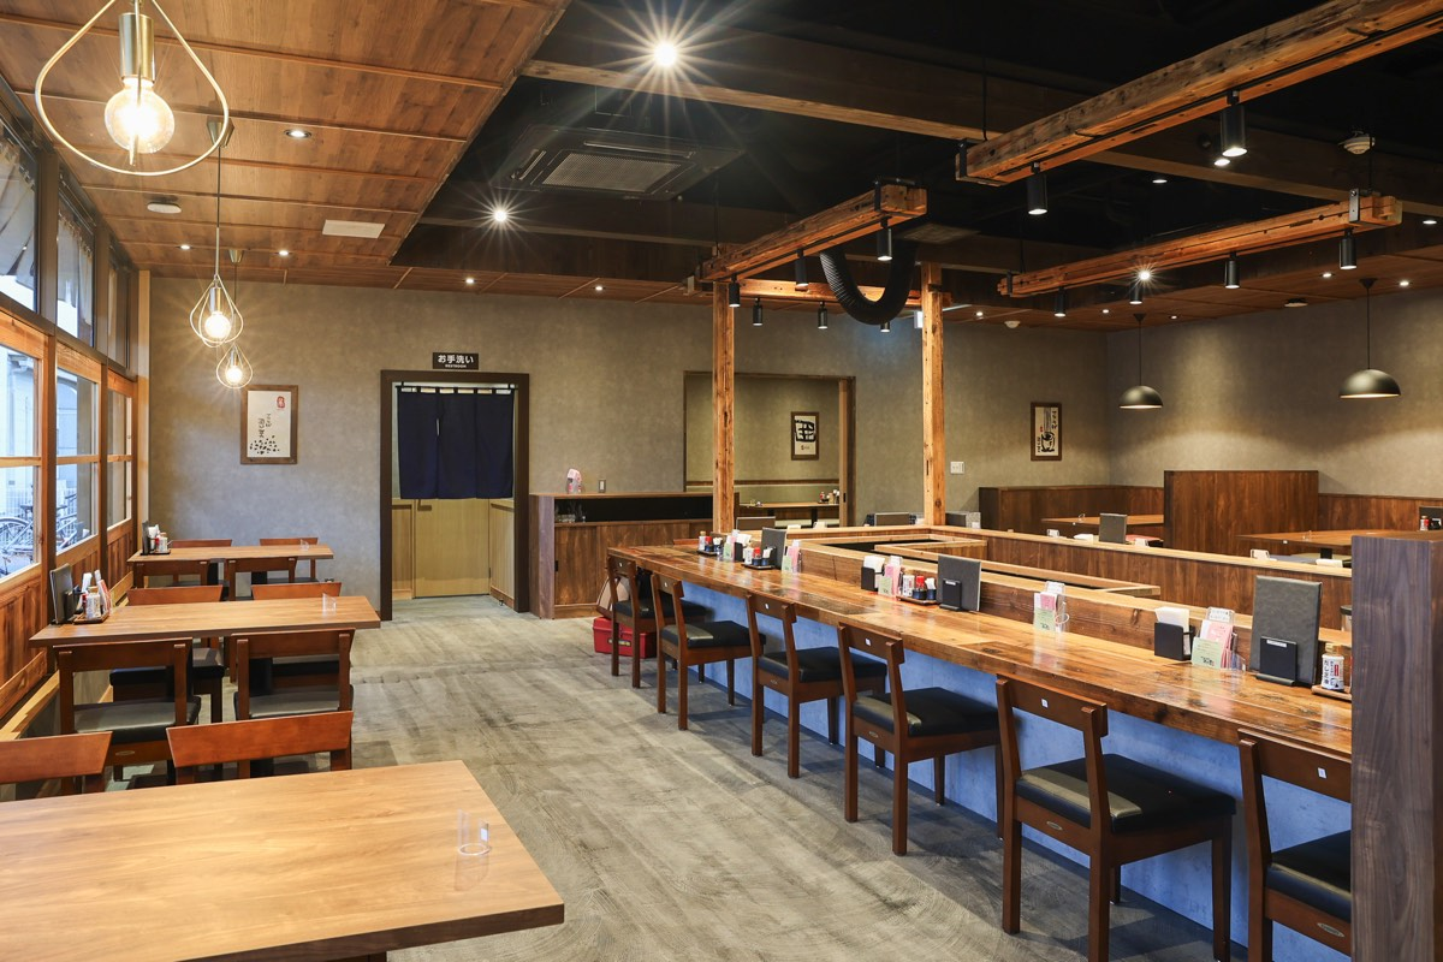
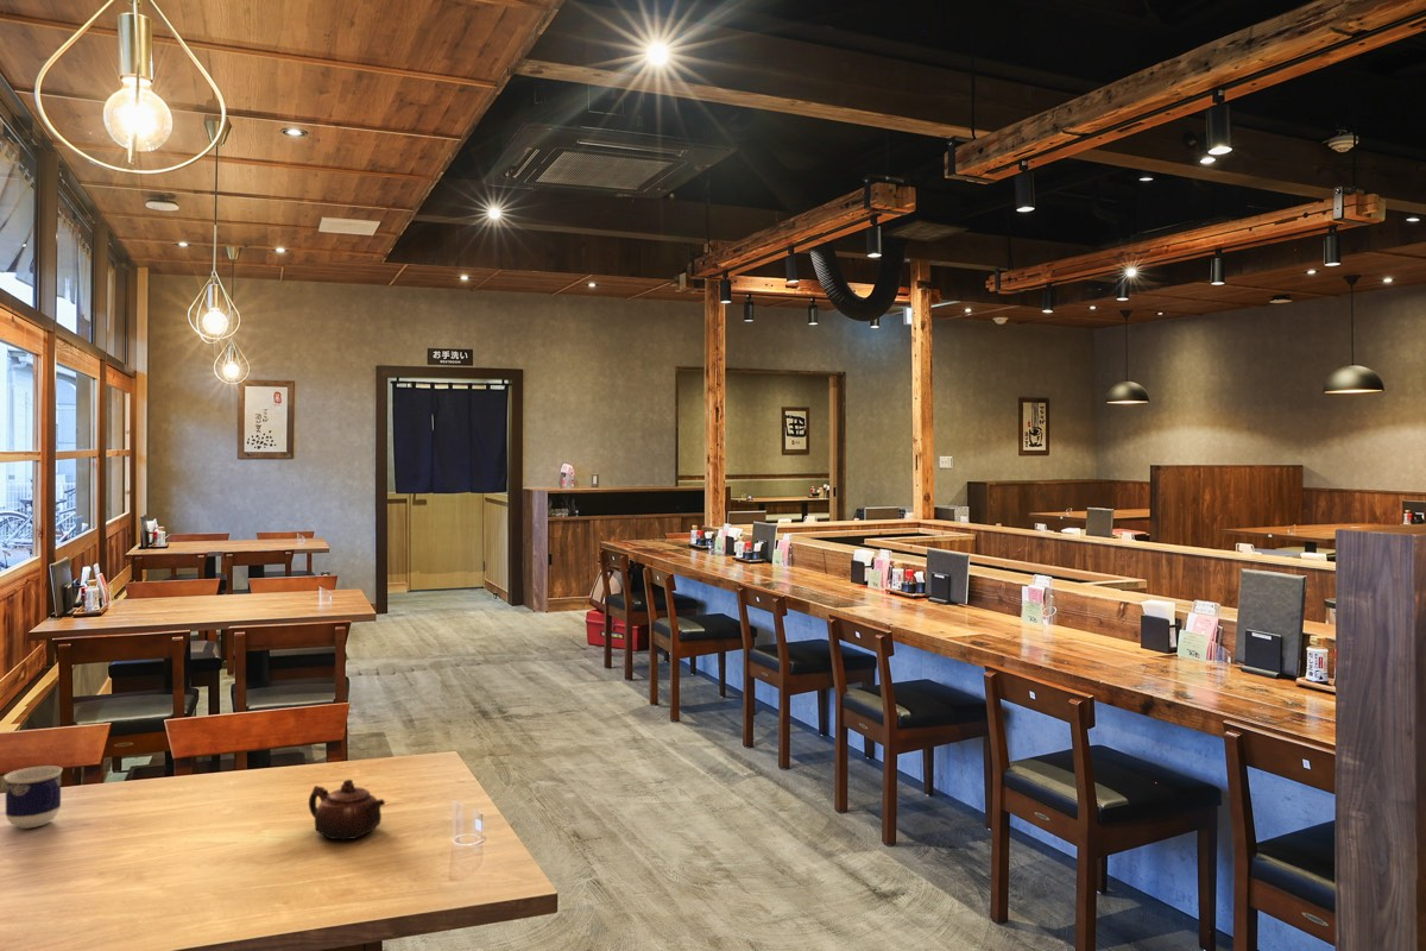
+ teapot (346, 805)
+ cup (37, 799)
